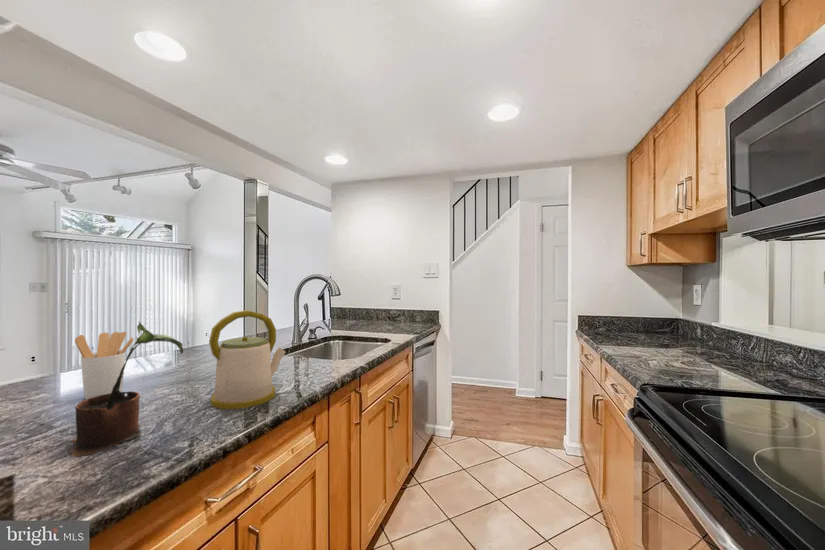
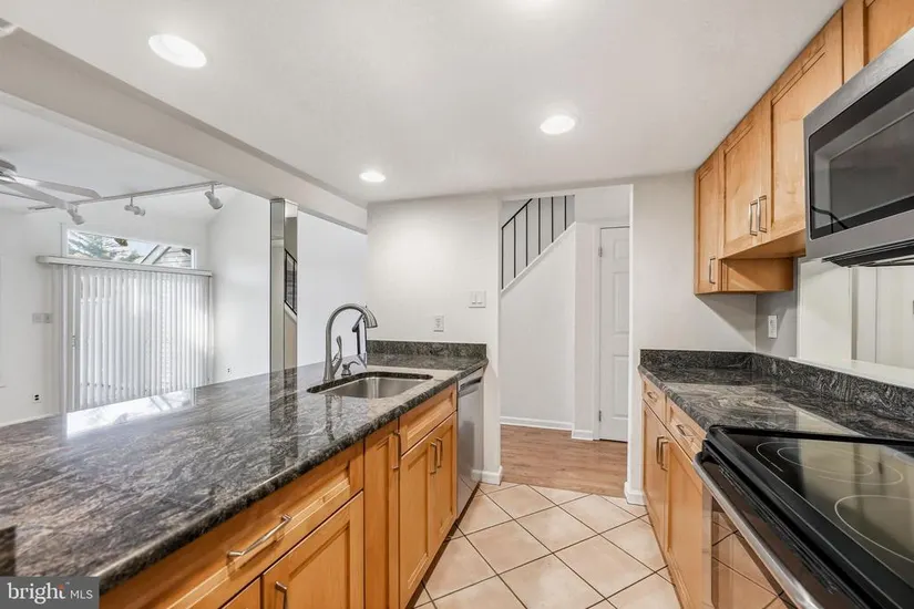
- utensil holder (106, 362)
- potted plant (122, 375)
- kettle (250, 353)
